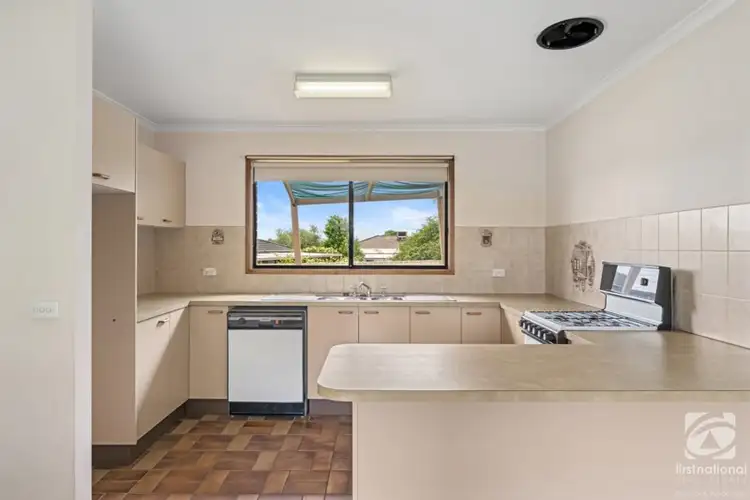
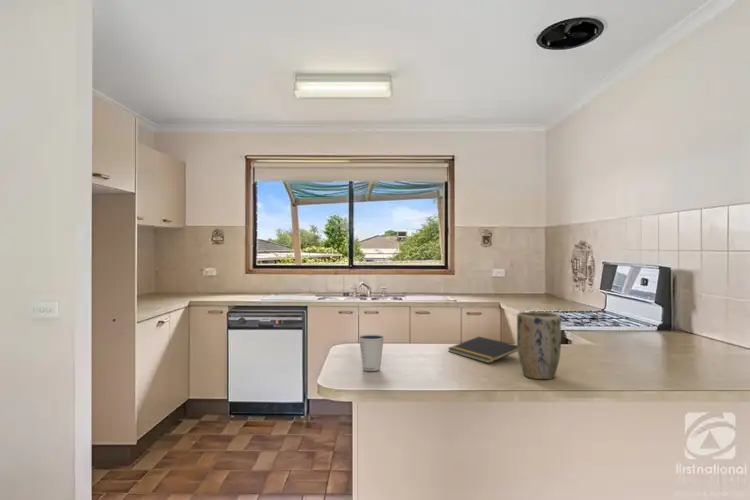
+ plant pot (538, 344)
+ notepad (483, 348)
+ dixie cup (371, 353)
